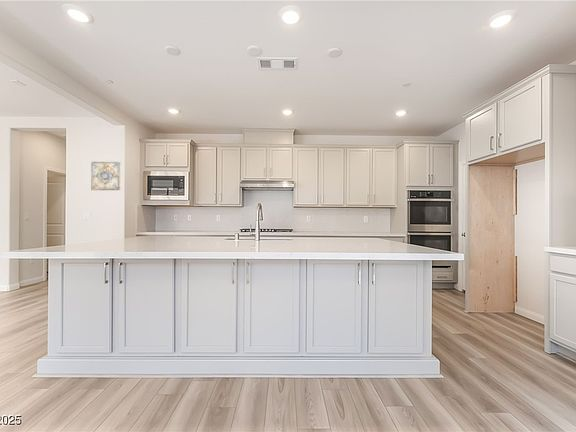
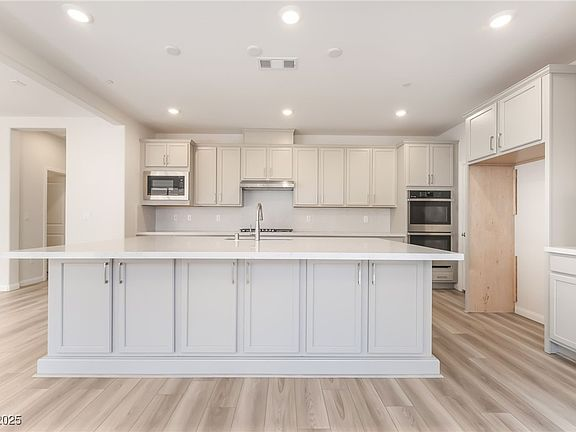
- wall art (105, 176)
